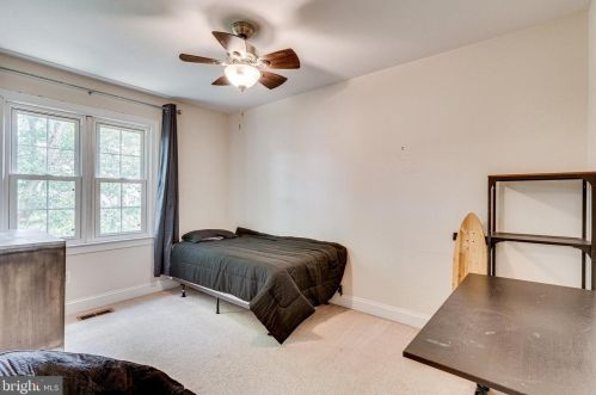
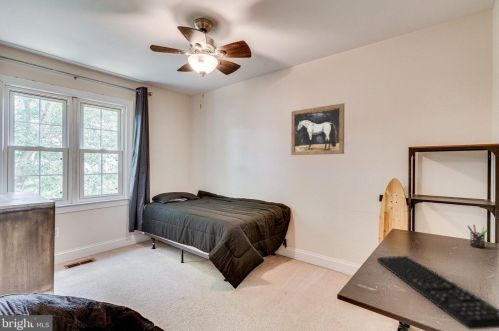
+ pen holder (478, 236)
+ wall art (315, 131)
+ keyboard (429, 282)
